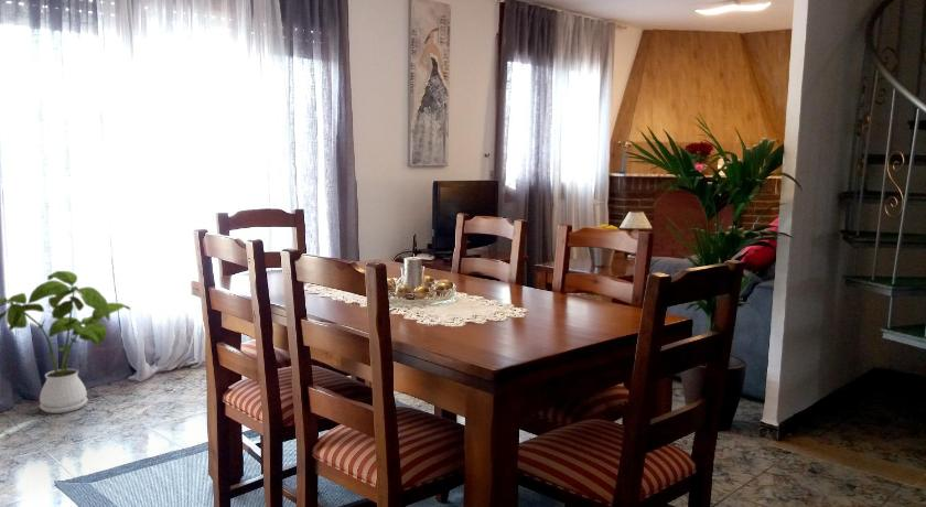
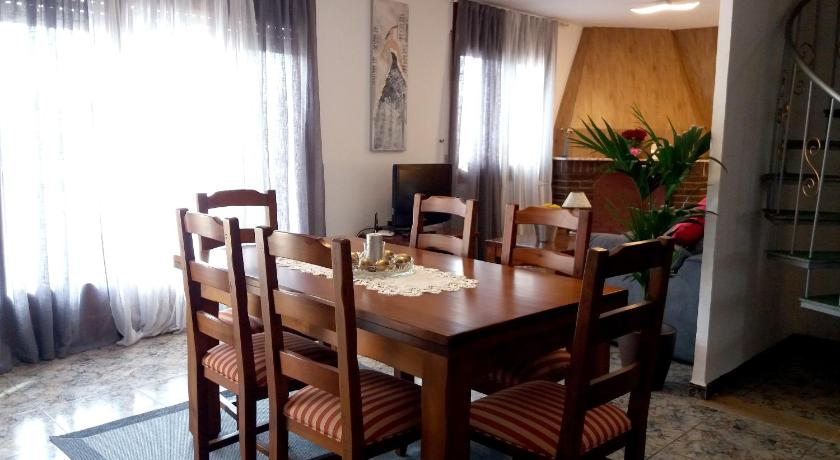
- house plant (72, 341)
